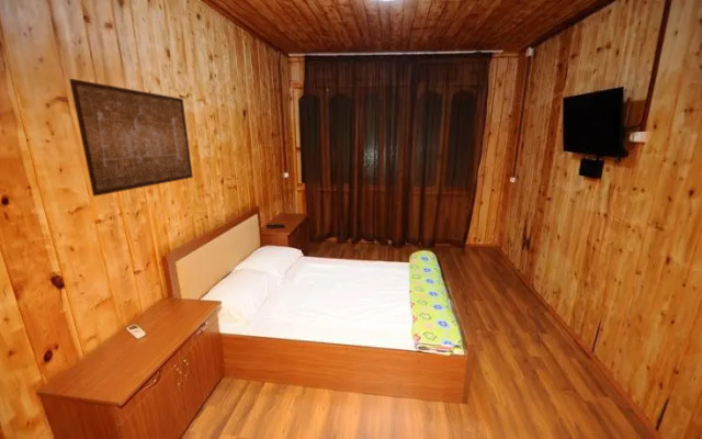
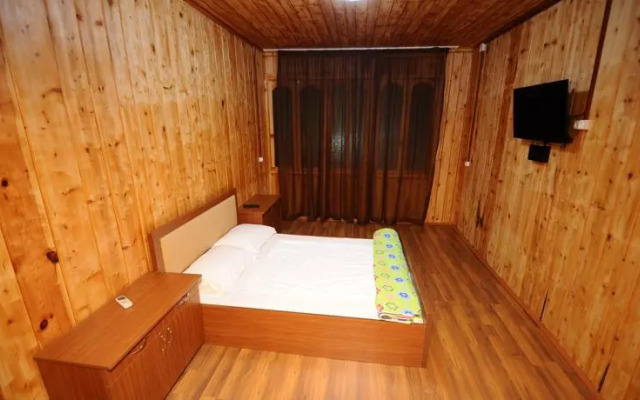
- wall art (145, 139)
